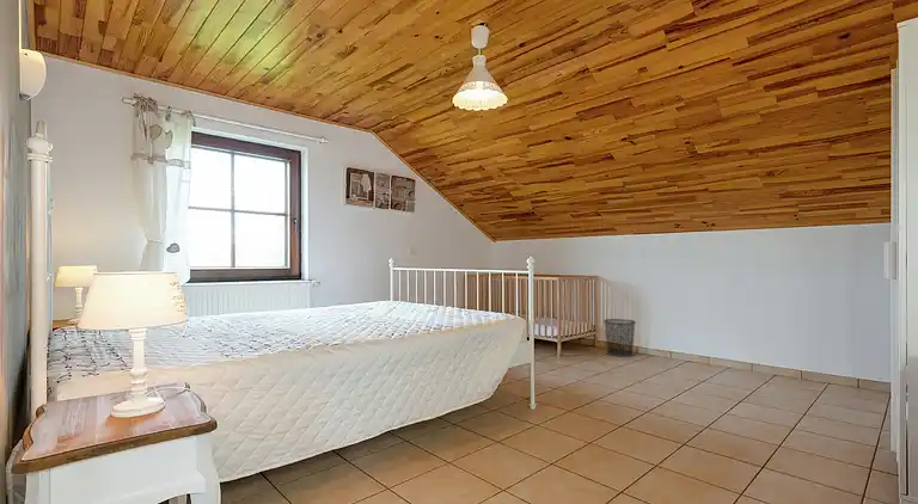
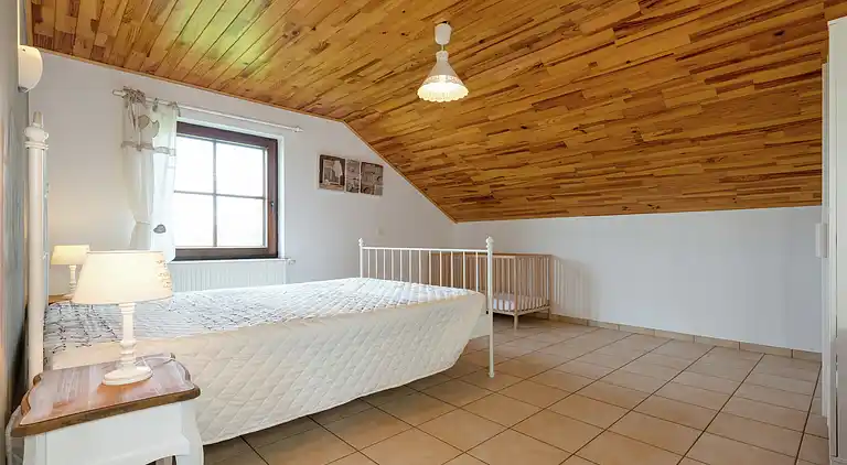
- waste bin (619, 337)
